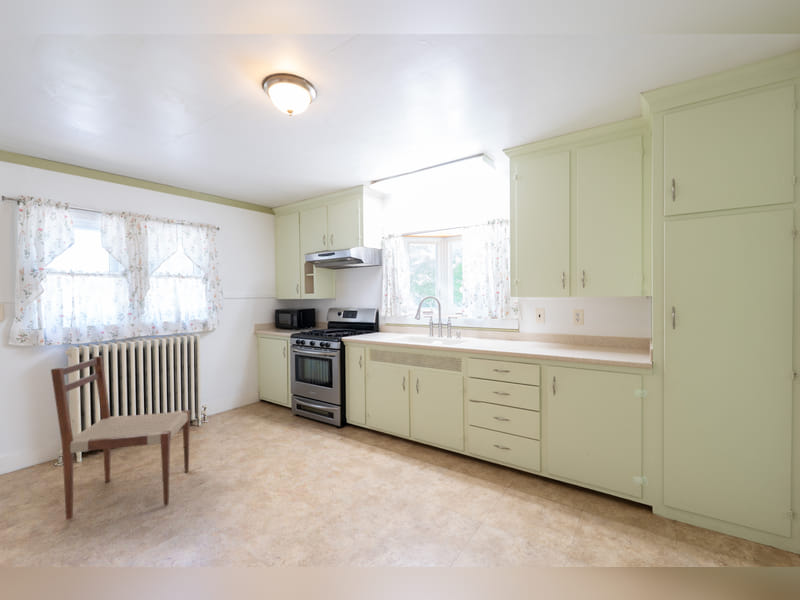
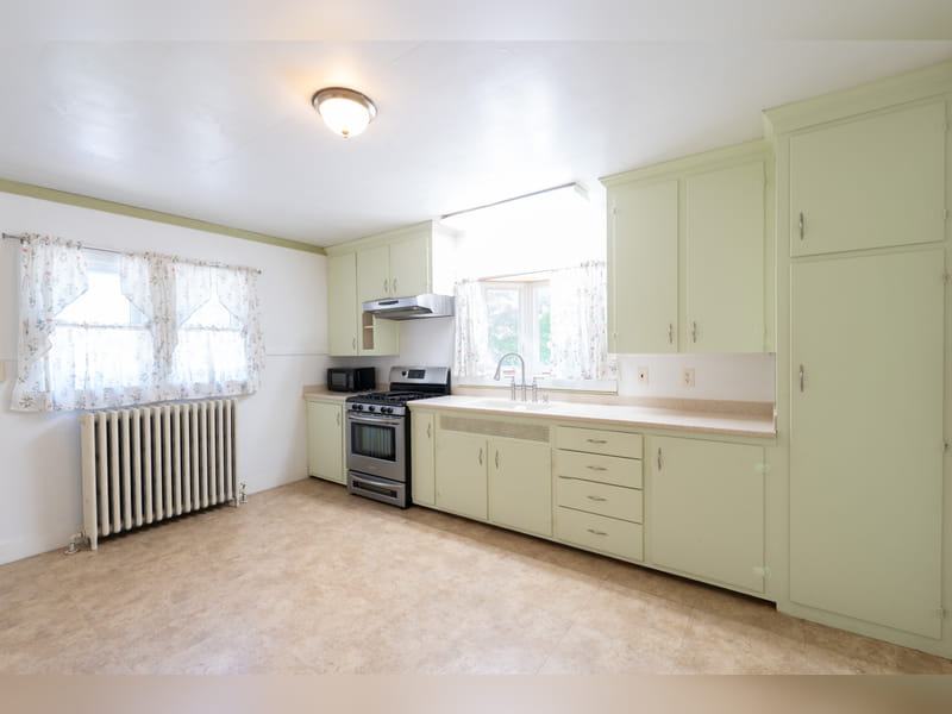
- chair (129, 426)
